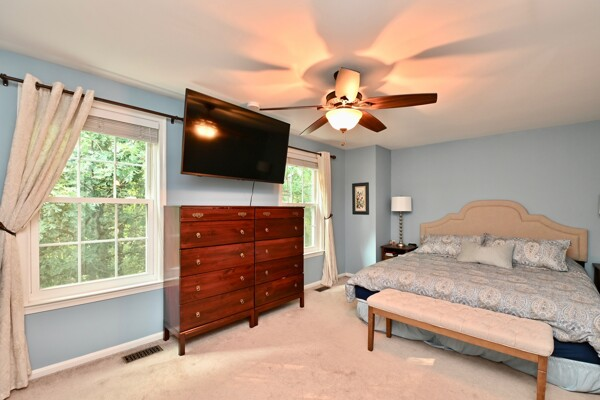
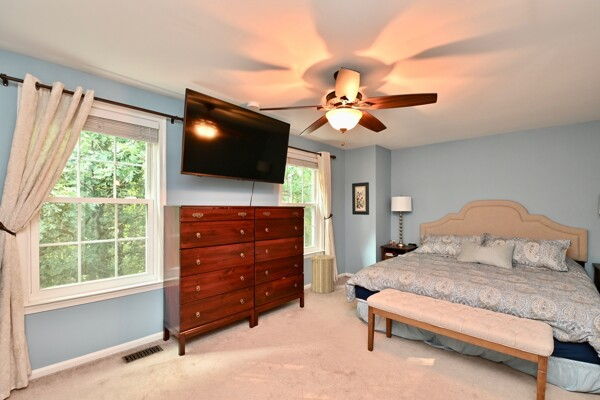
+ laundry hamper (322, 270)
